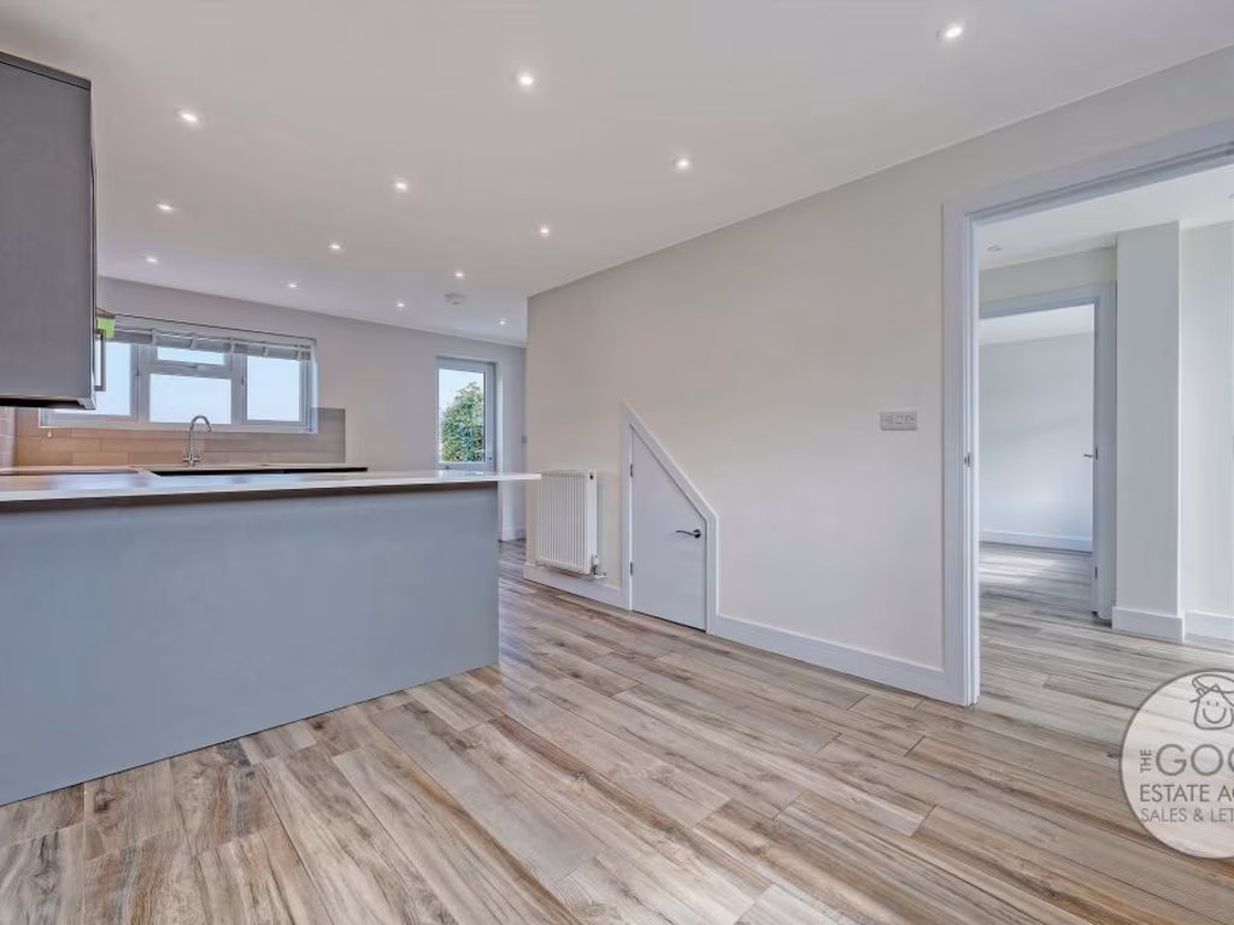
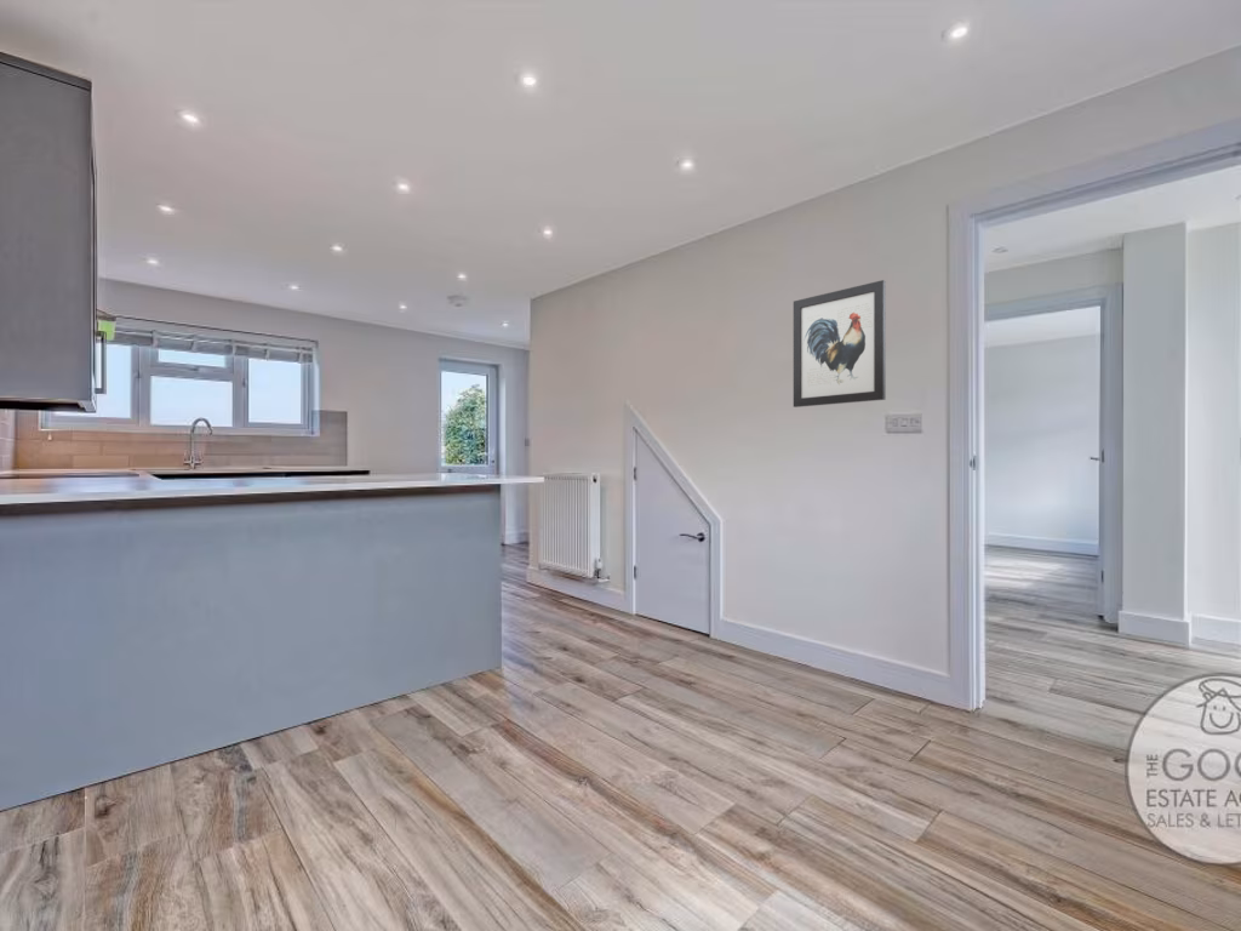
+ wall art (836, 347)
